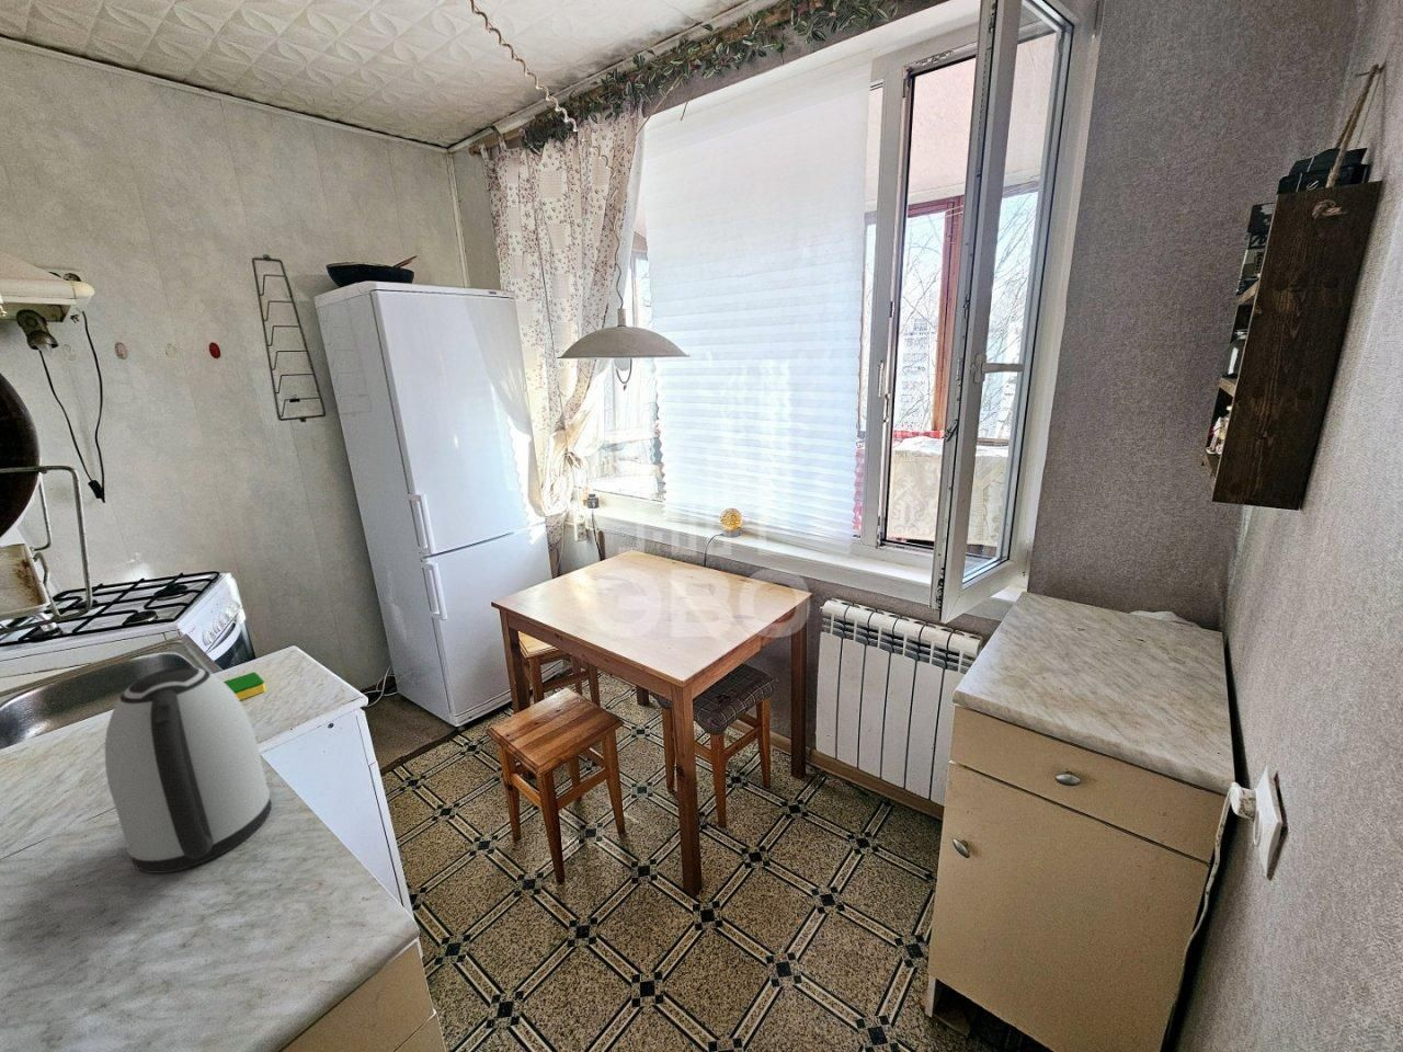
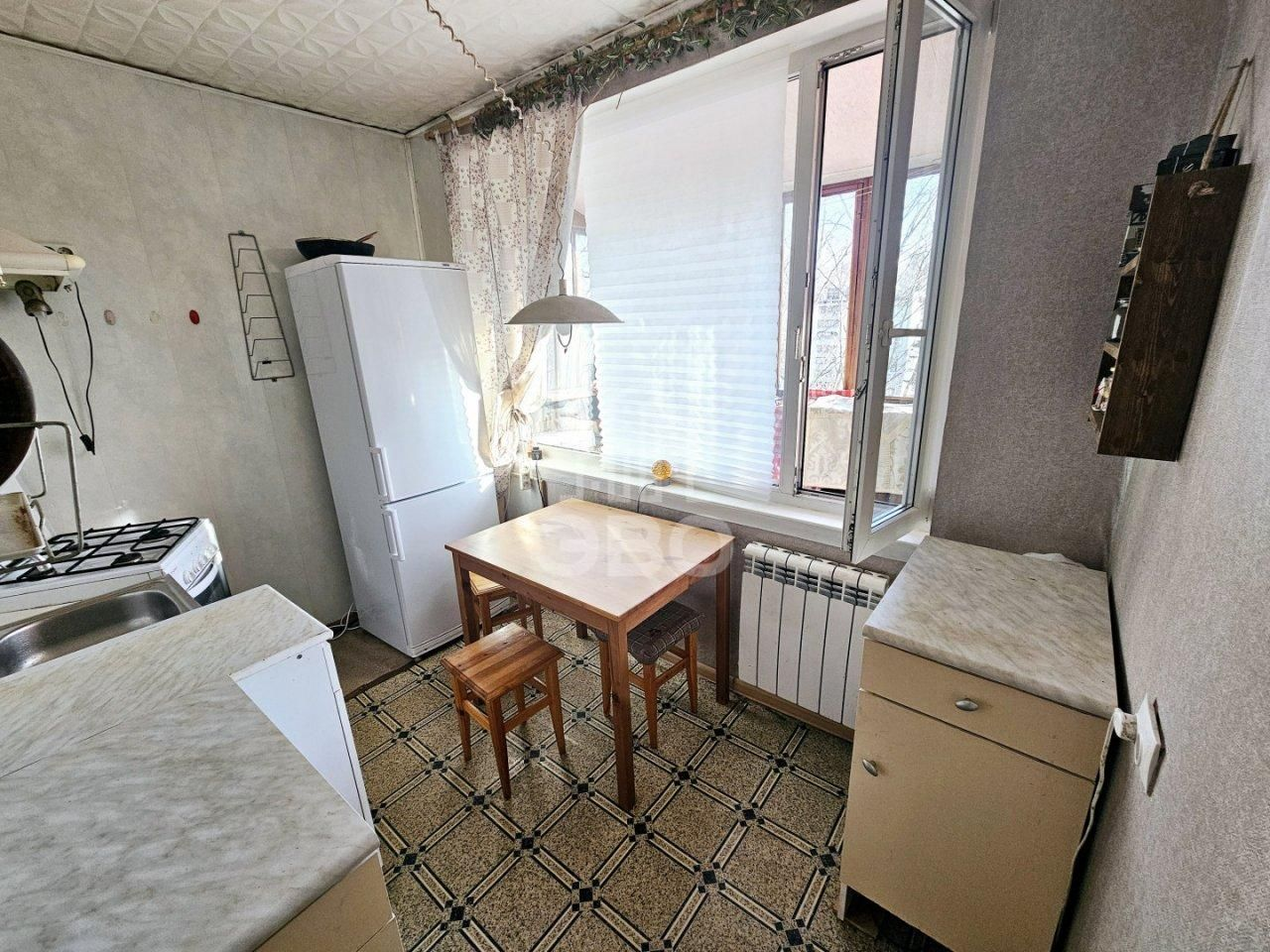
- kettle (184, 765)
- dish sponge (228, 686)
